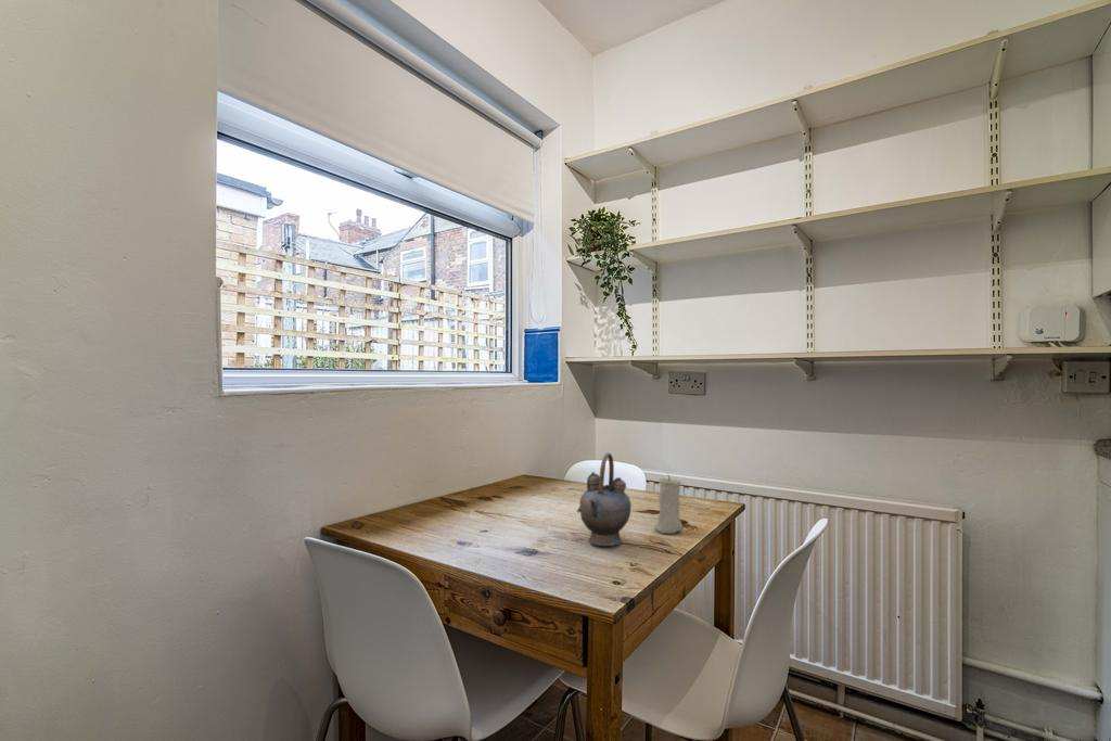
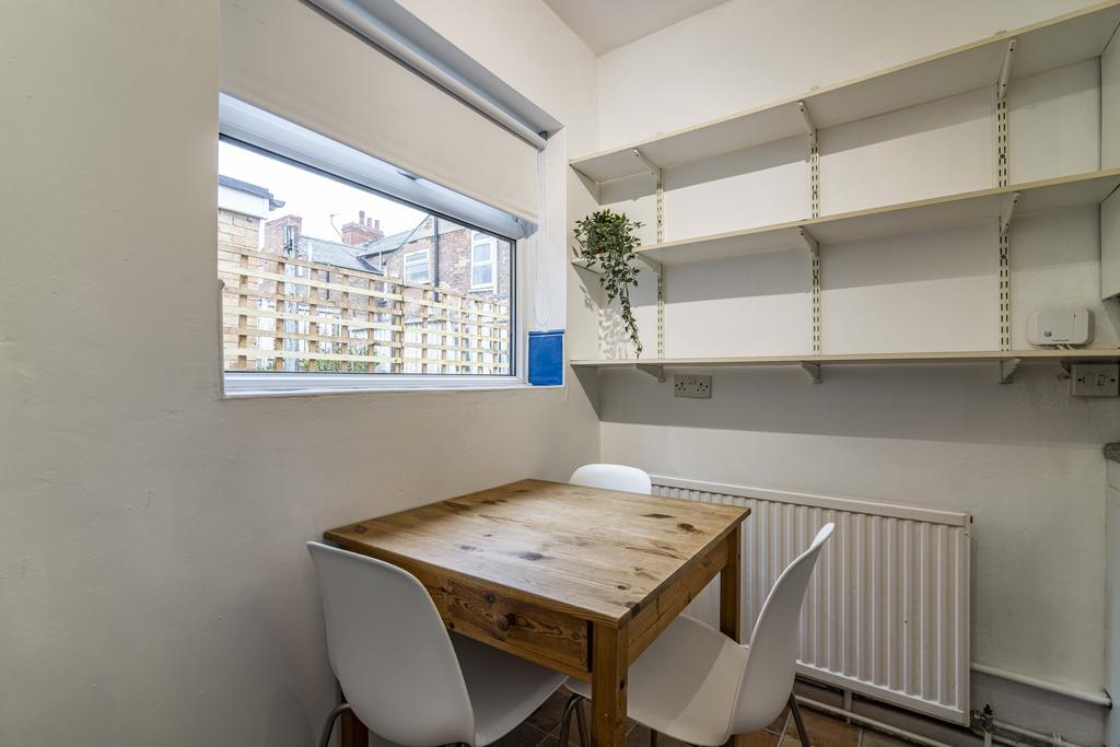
- teapot (602, 498)
- candle (668, 501)
